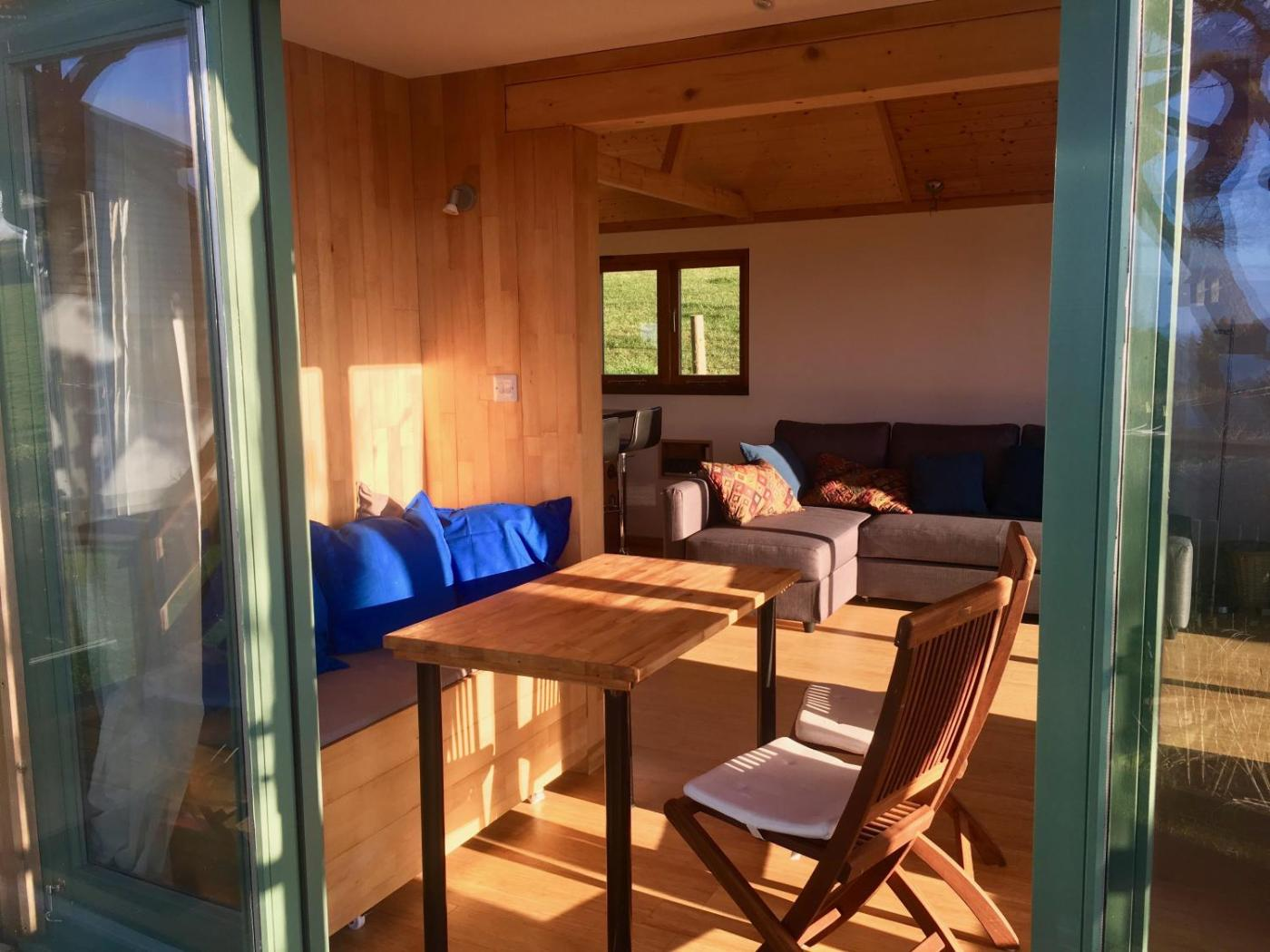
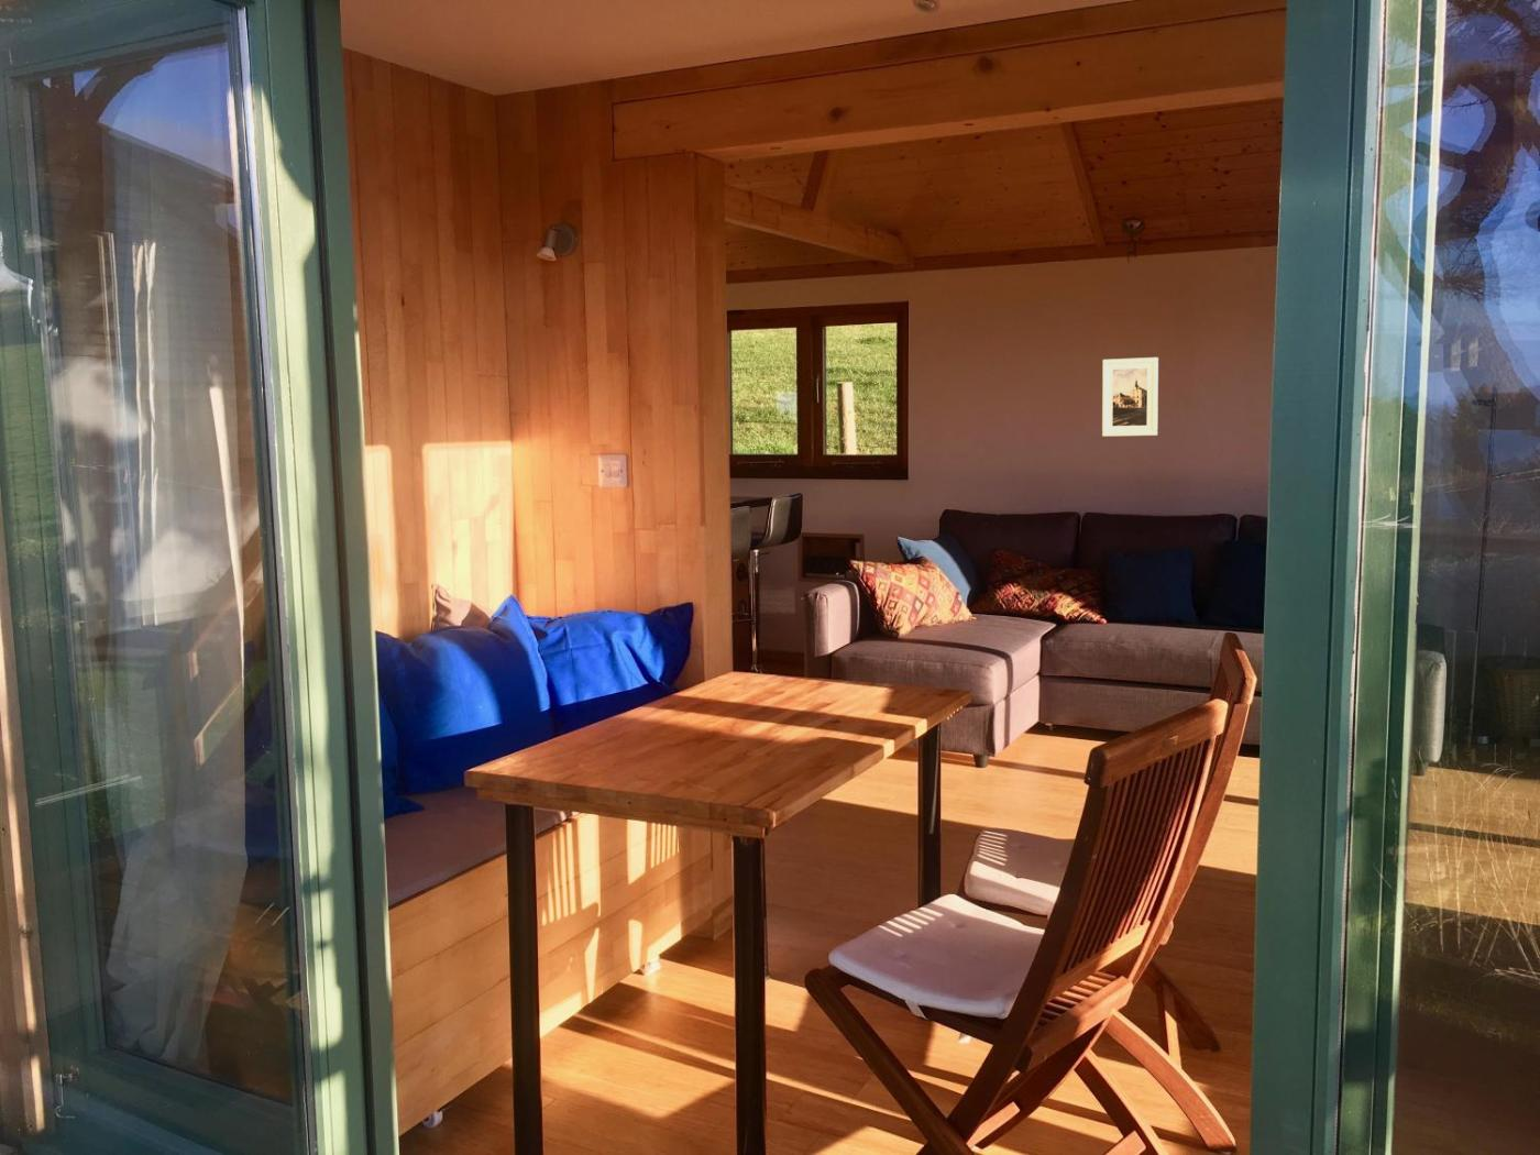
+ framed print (1130, 397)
